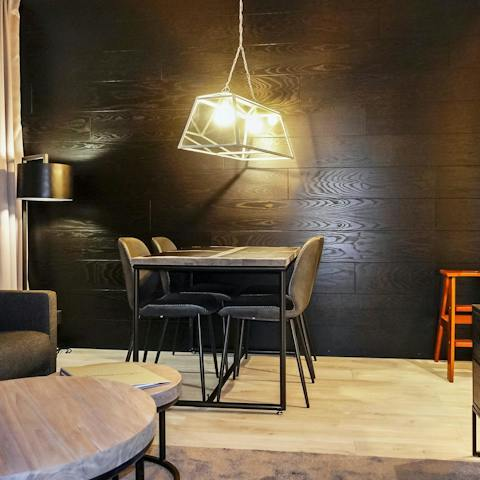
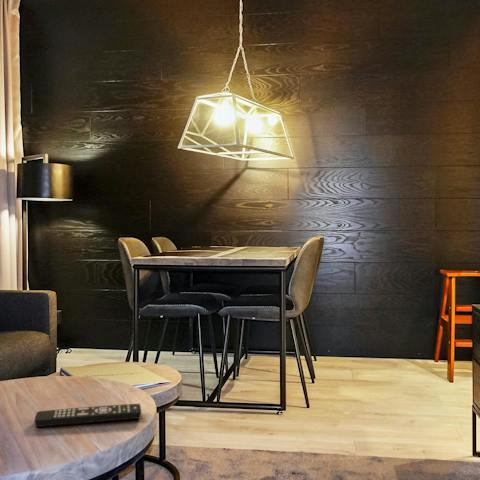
+ remote control (89, 415)
